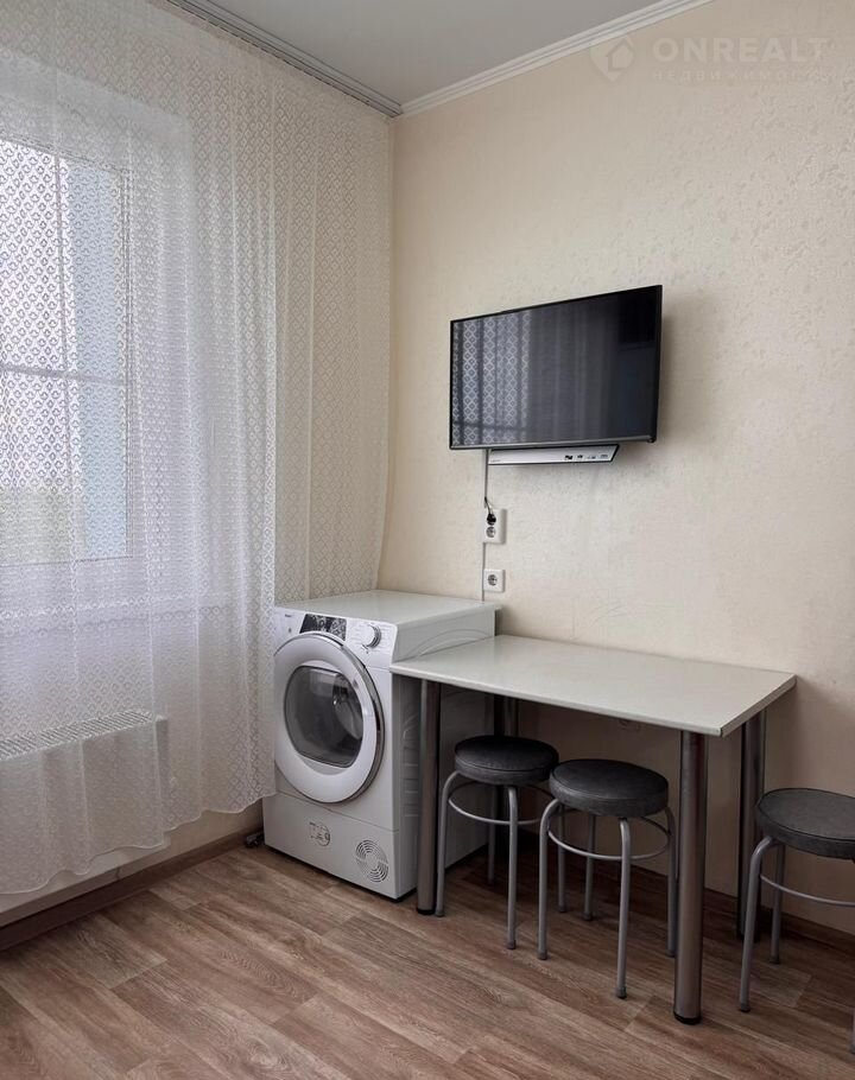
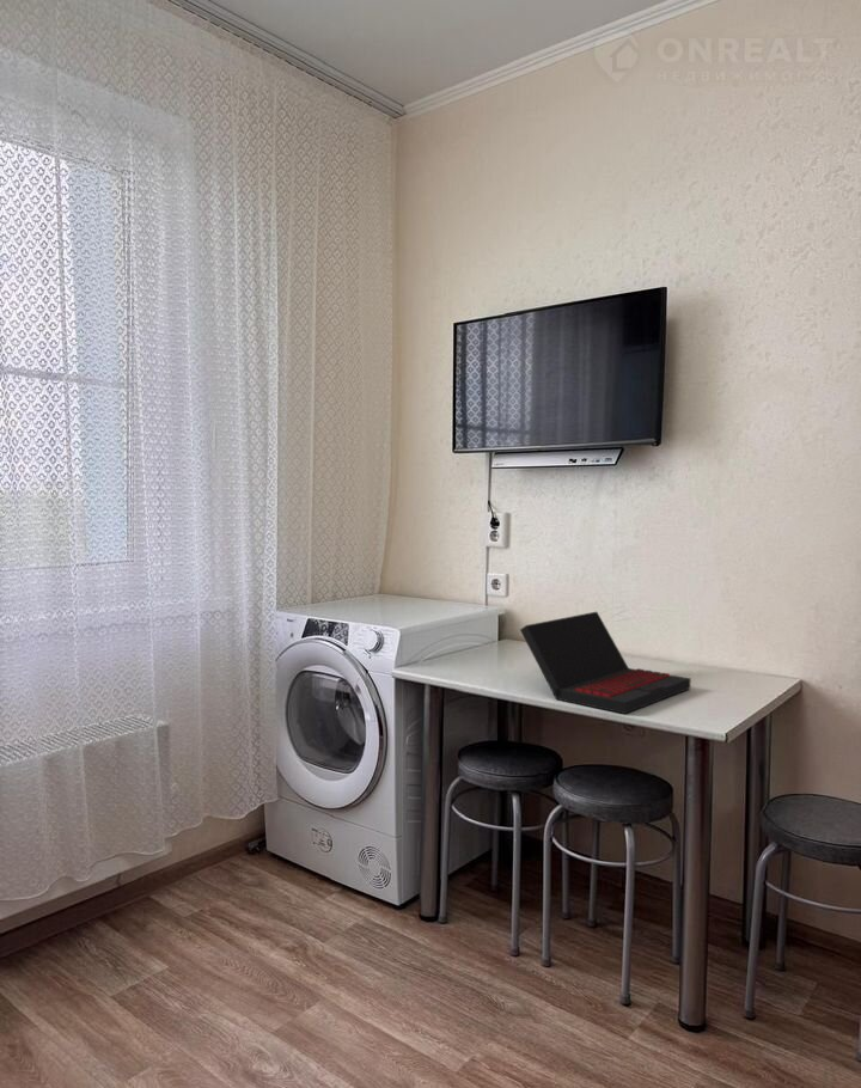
+ laptop (605, 656)
